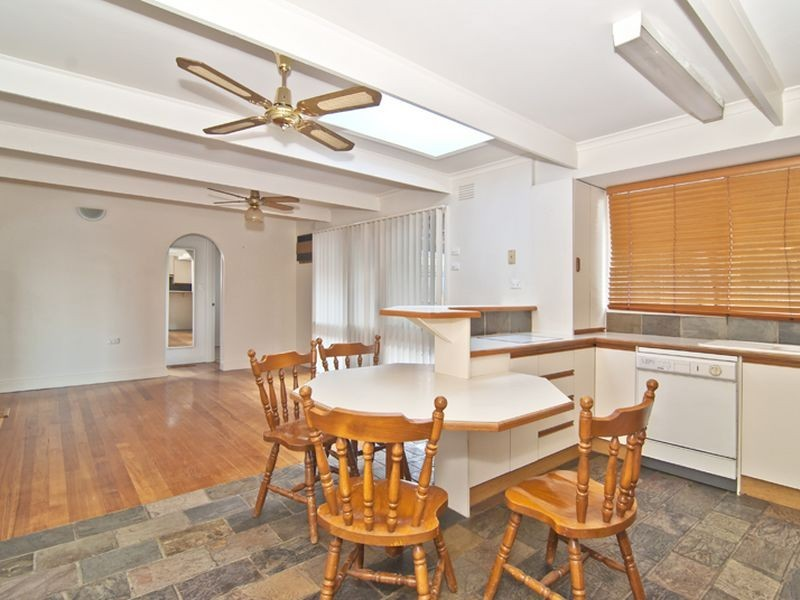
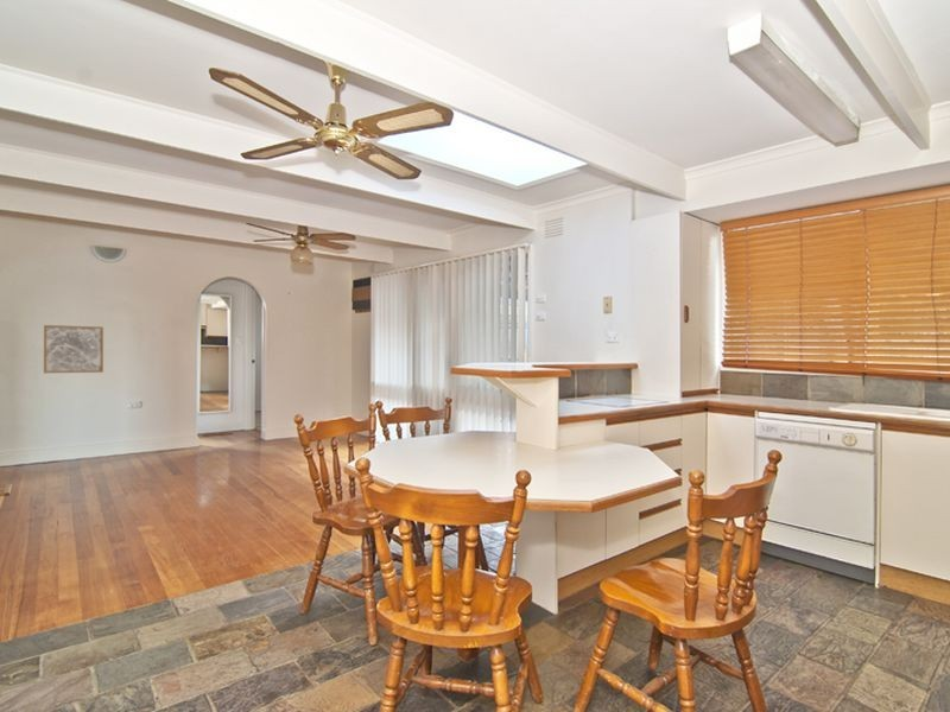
+ wall art (74, 349)
